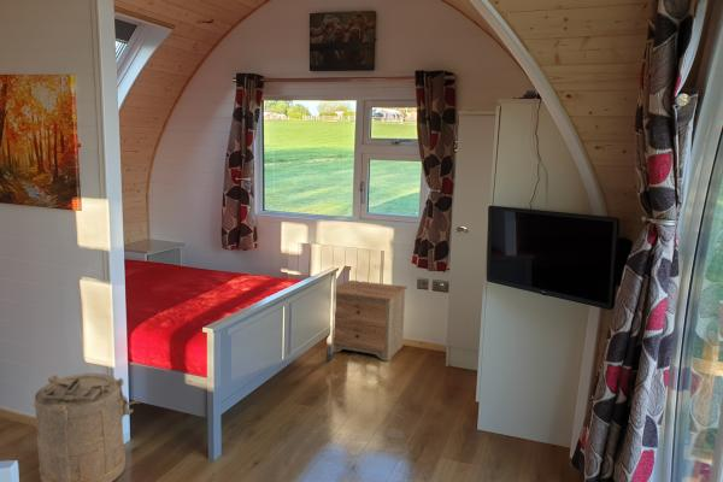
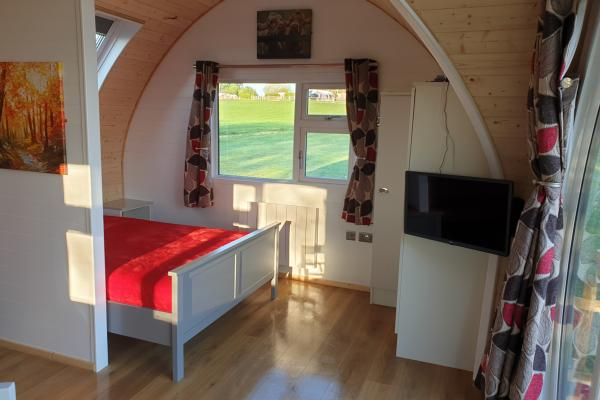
- nightstand (366, 319)
- laundry hamper (80, 424)
